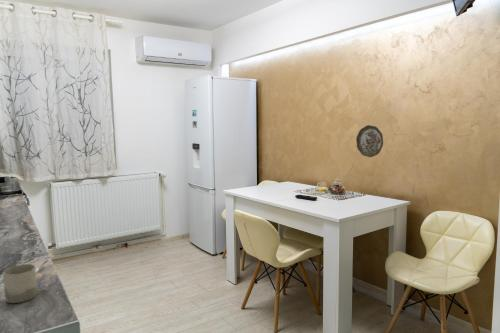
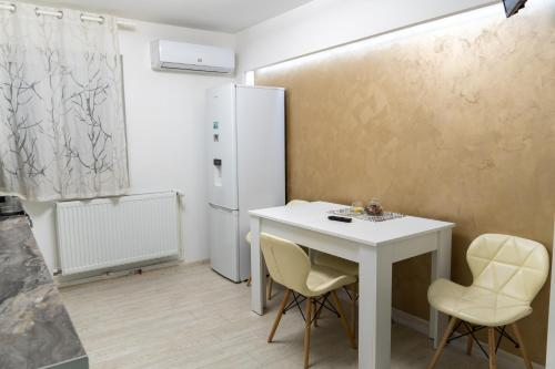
- decorative plate (370, 141)
- cup (21, 281)
